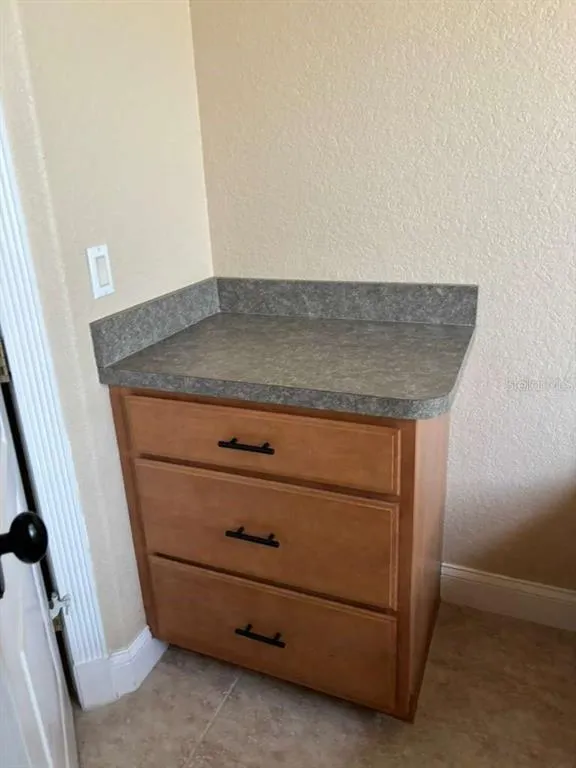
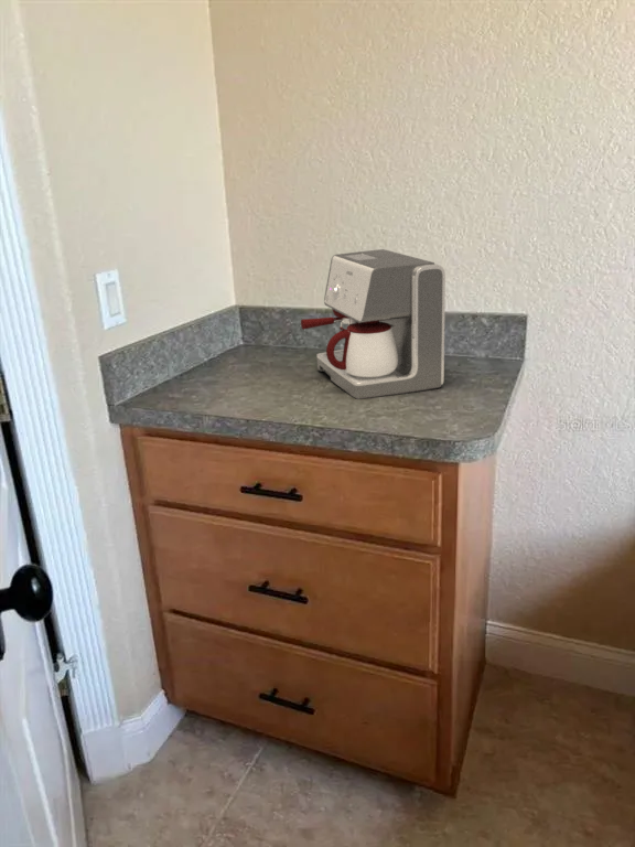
+ coffee maker (377, 319)
